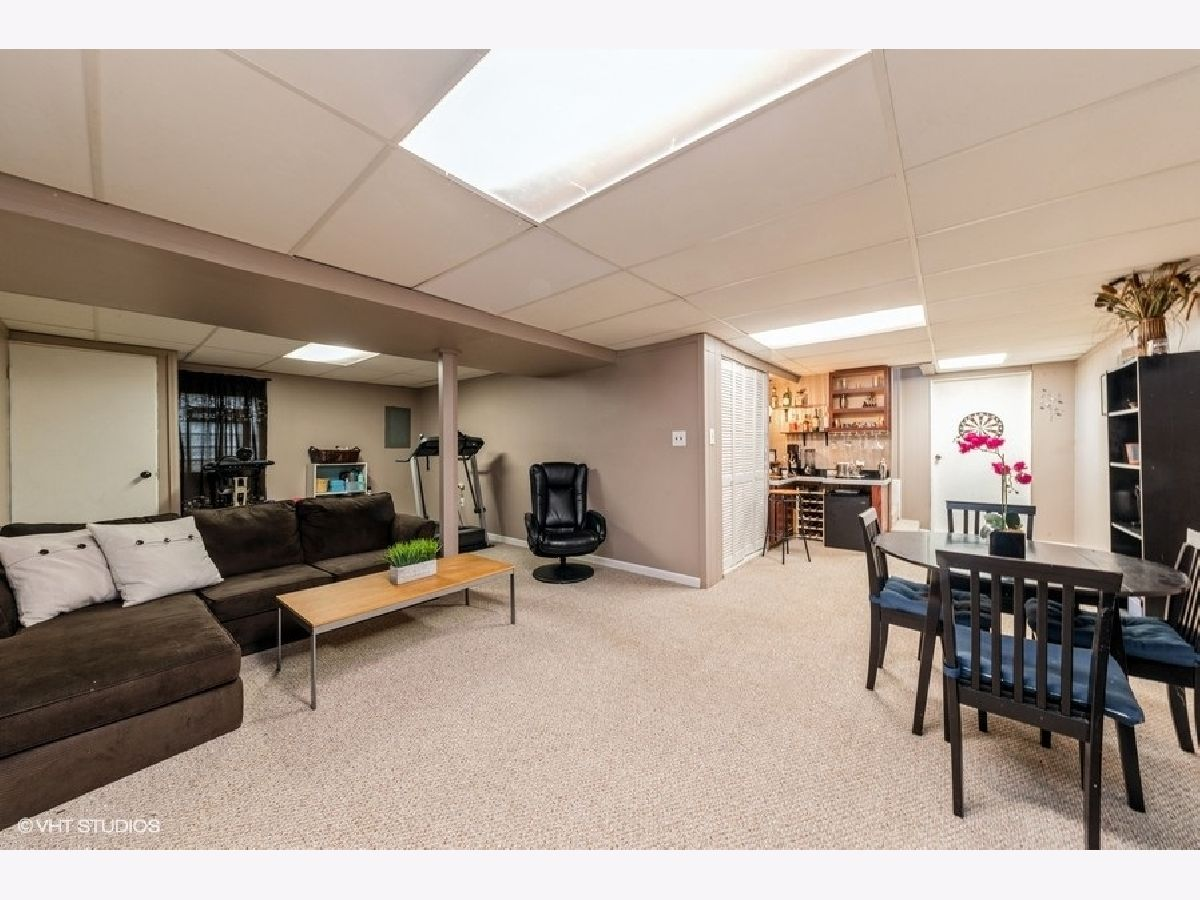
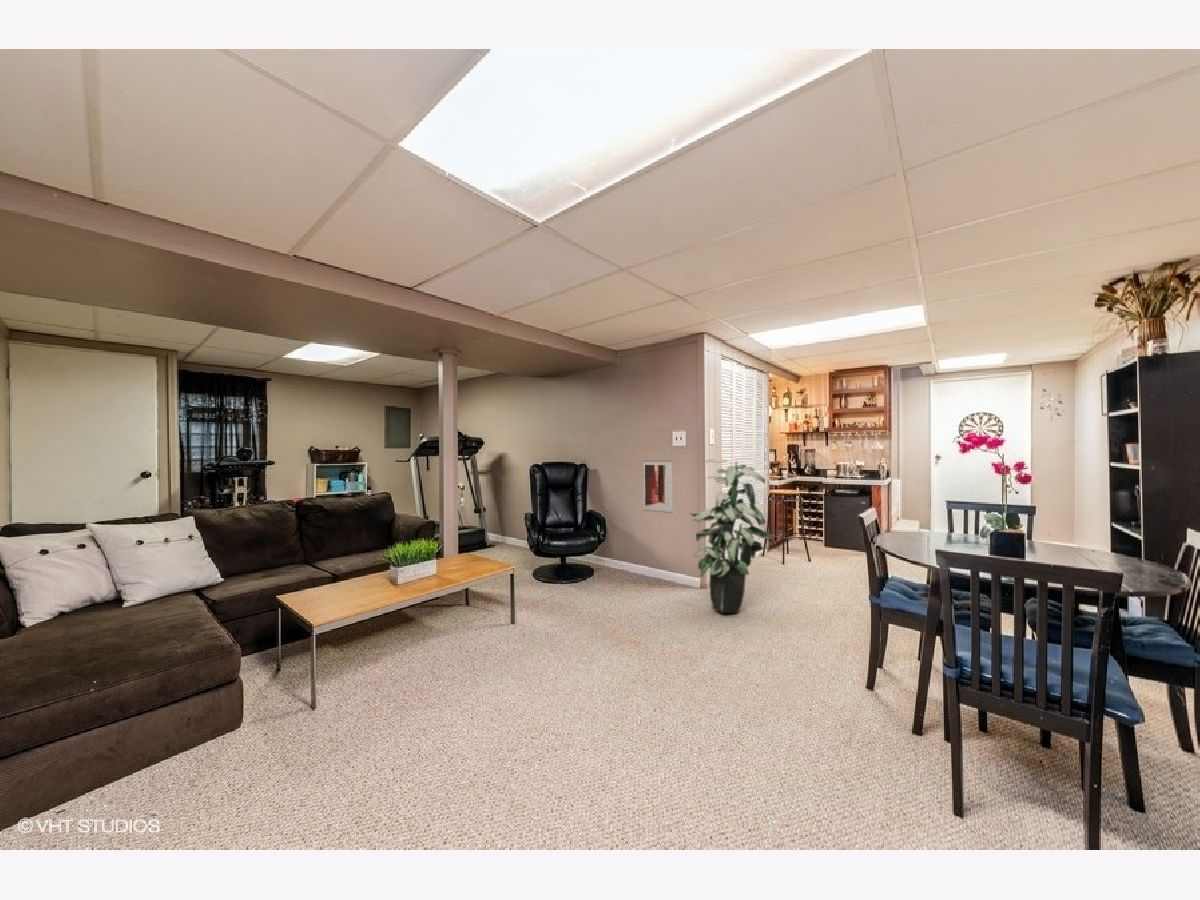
+ indoor plant (726, 533)
+ wall art (657, 486)
